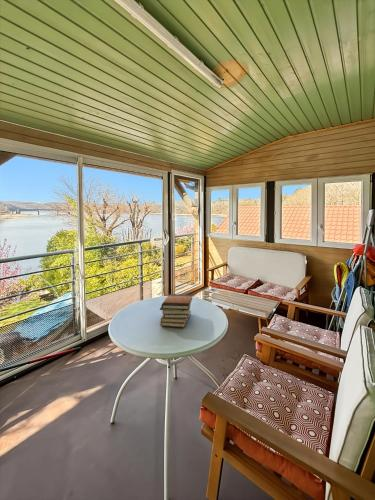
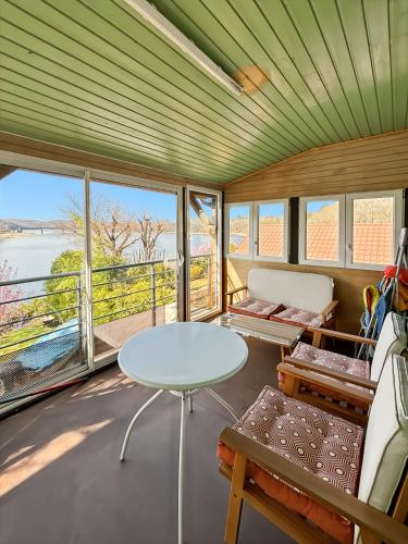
- book stack (177, 309)
